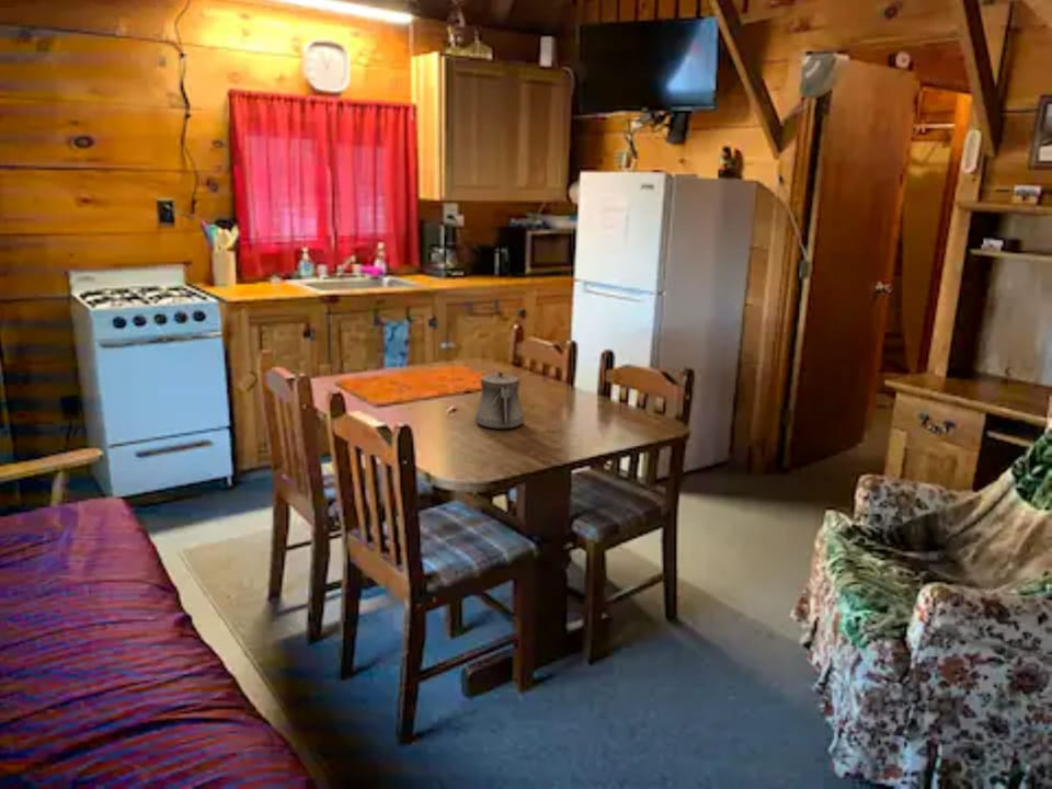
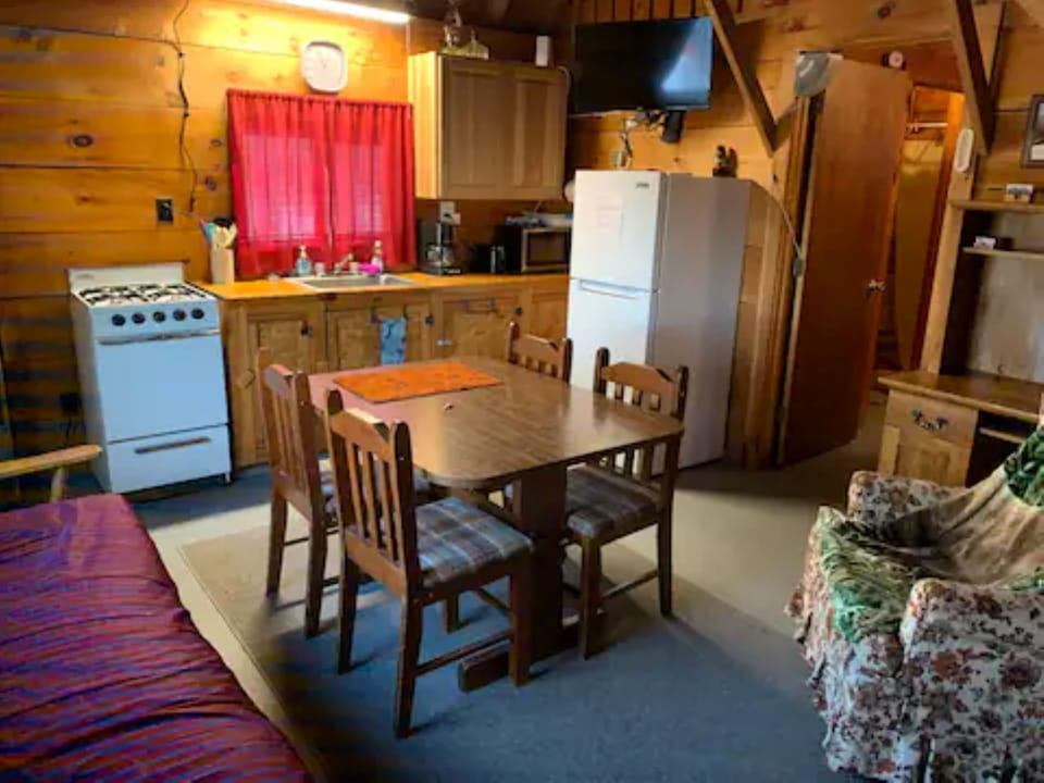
- teapot (500, 398)
